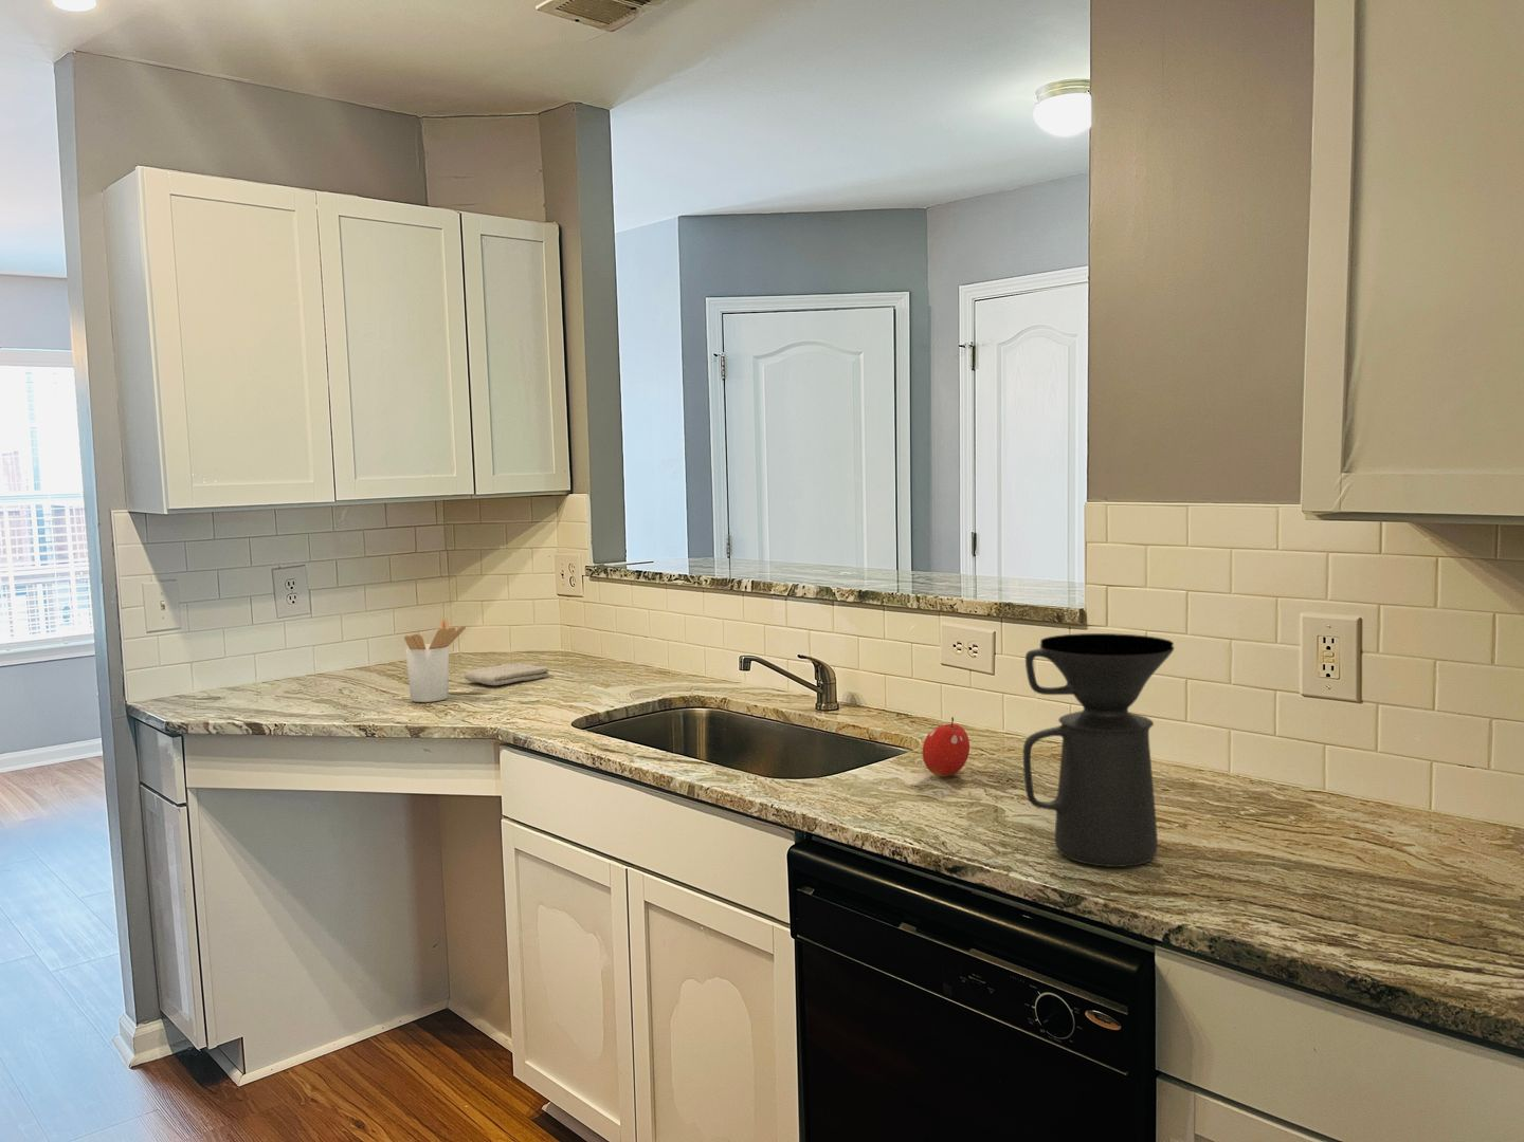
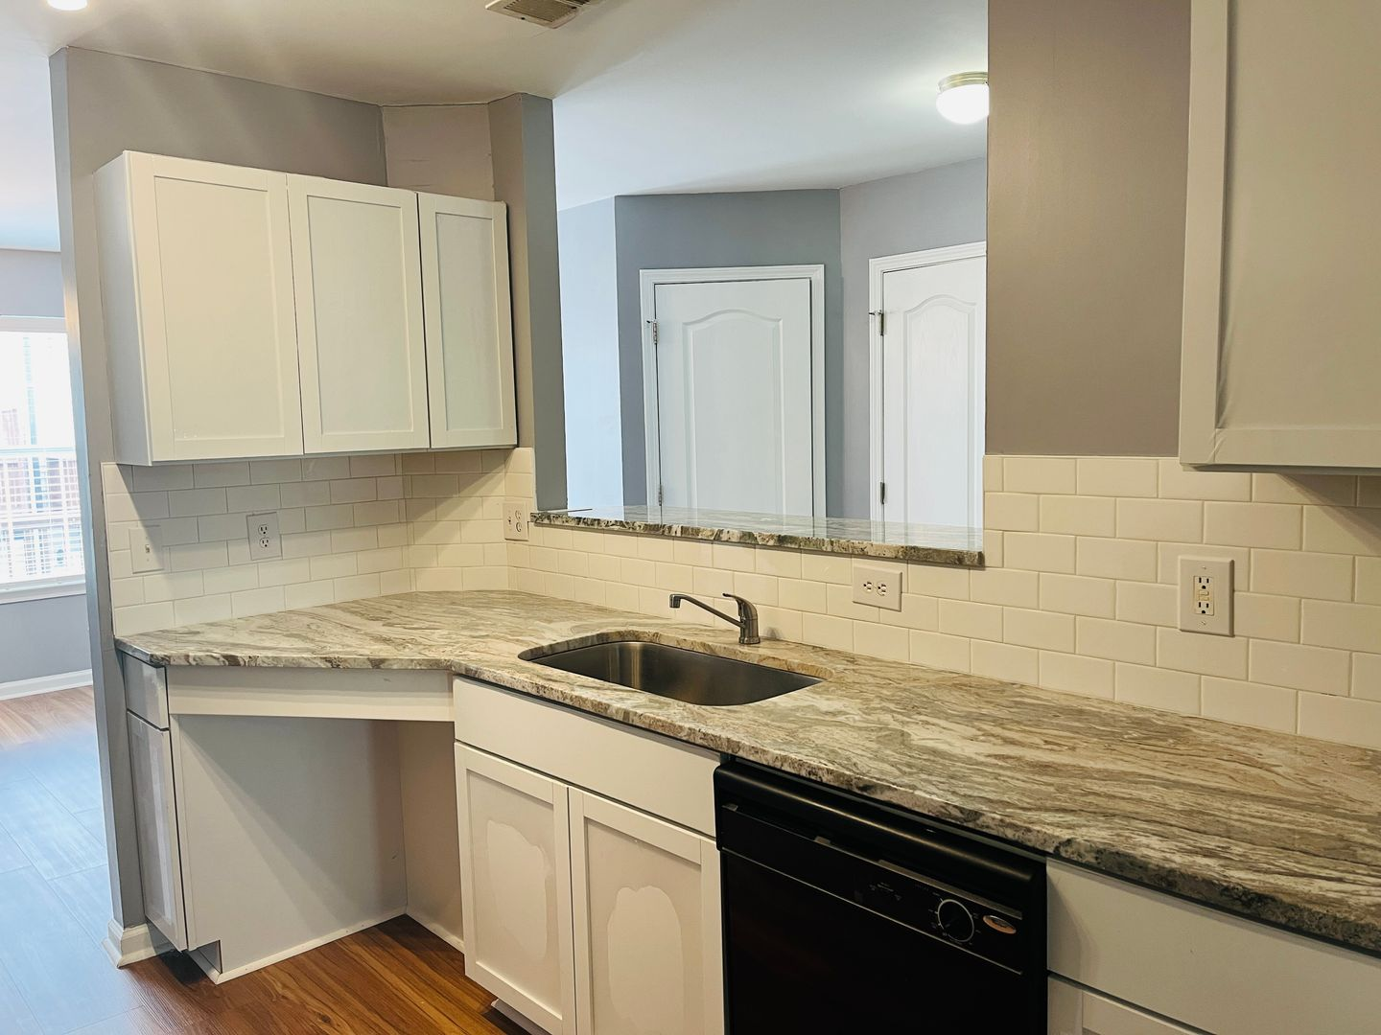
- coffee maker (1105, 747)
- fruit (946, 745)
- utensil holder (434, 660)
- washcloth (508, 673)
